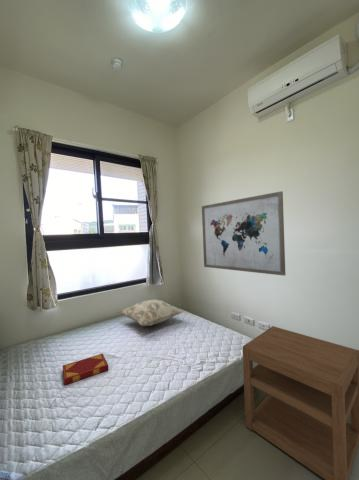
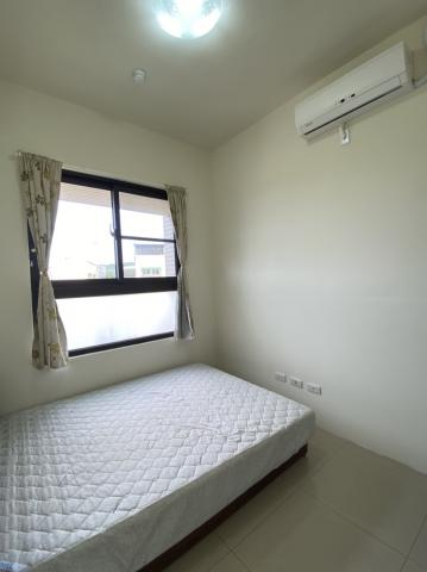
- decorative pillow (151, 311)
- nightstand (300, 390)
- wall art (236, 235)
- hardback book (85, 367)
